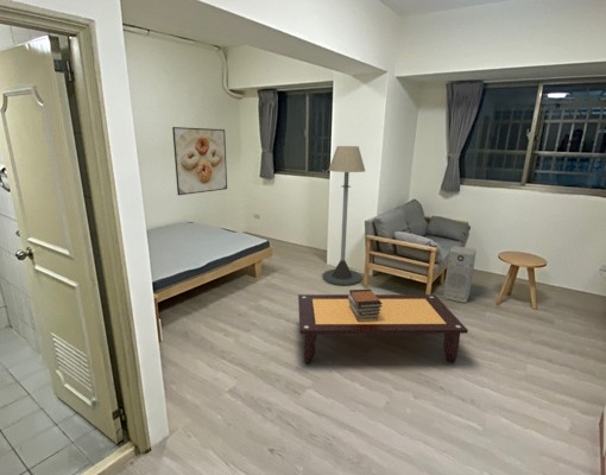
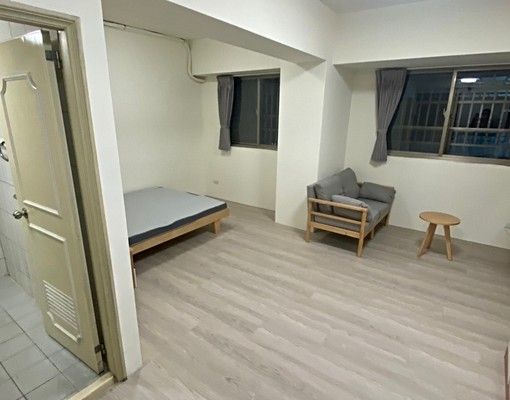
- coffee table (373, 327)
- floor lamp (345, 215)
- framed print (202, 160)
- air purifier (459, 273)
- book stack (364, 304)
